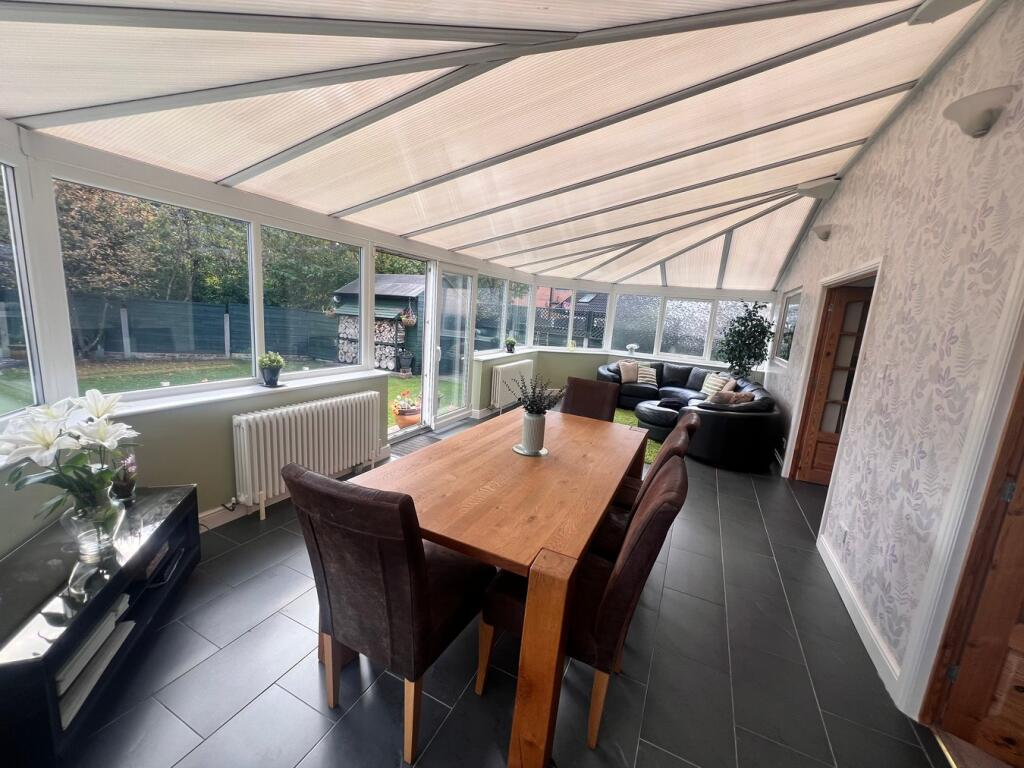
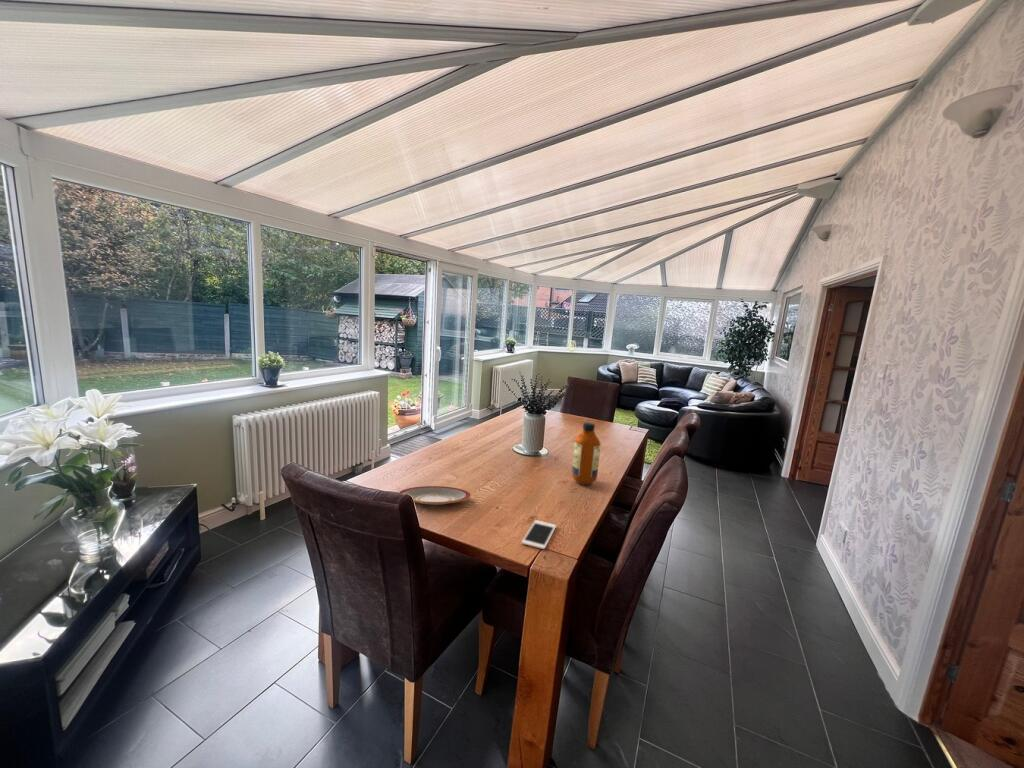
+ bottle (586, 453)
+ plate (434, 497)
+ cell phone (539, 533)
